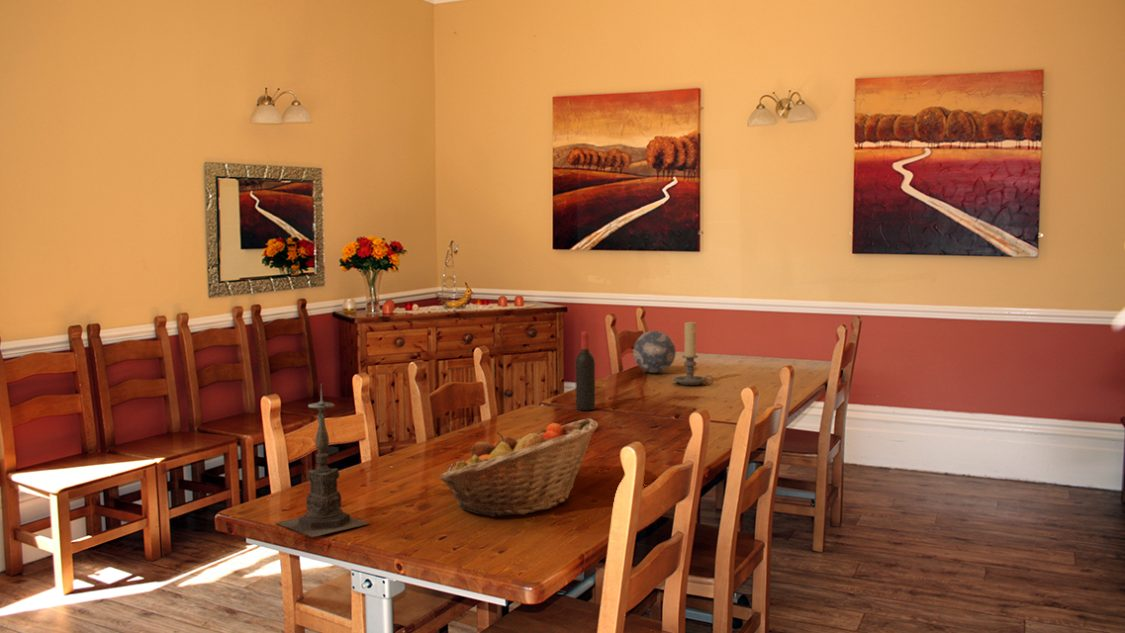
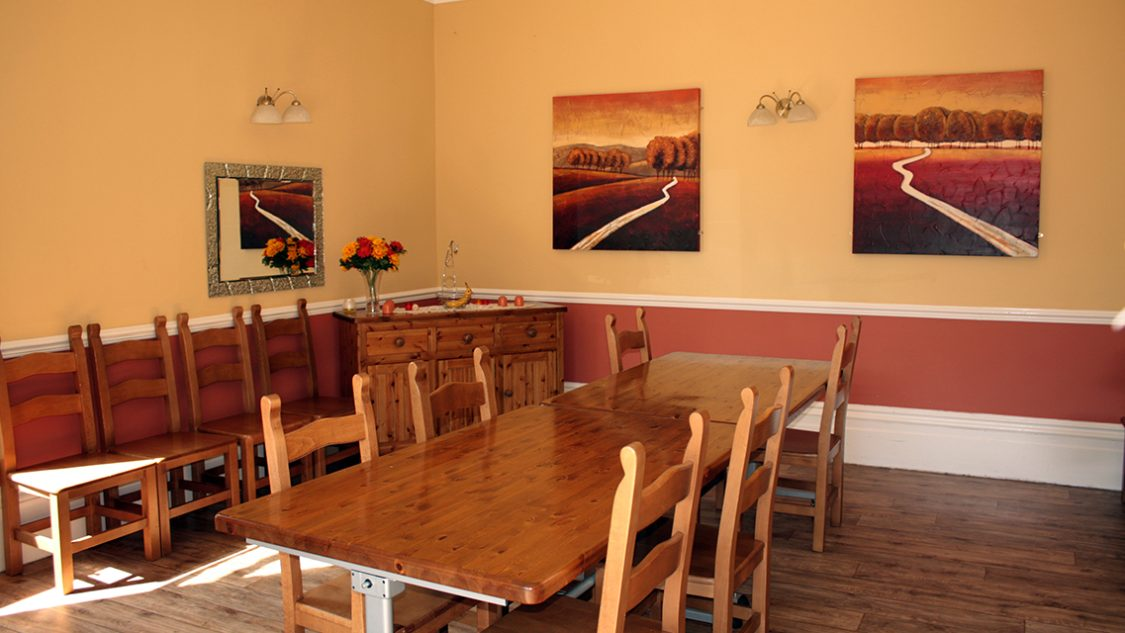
- fruit basket (522, 461)
- candle holder (693, 352)
- candle holder (320, 453)
- decorative ball (654, 351)
- wine bottle (585, 370)
